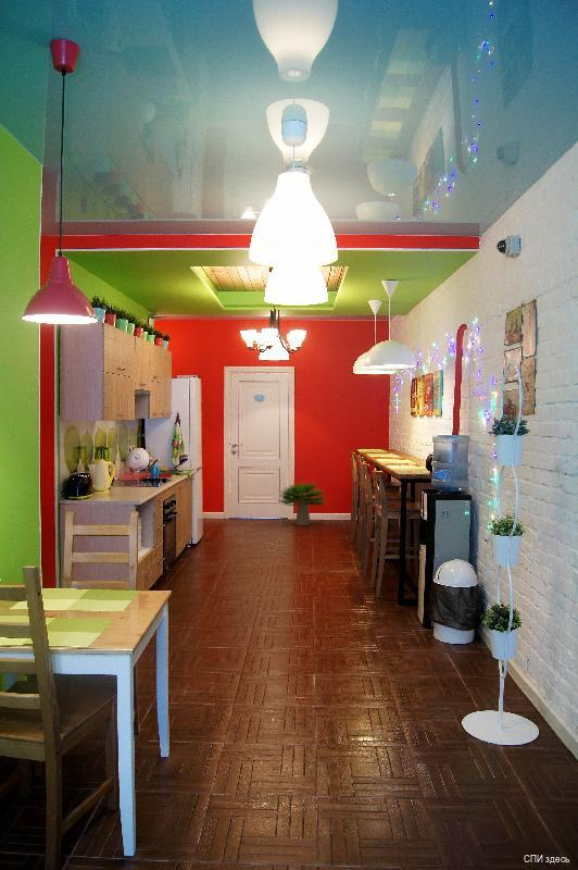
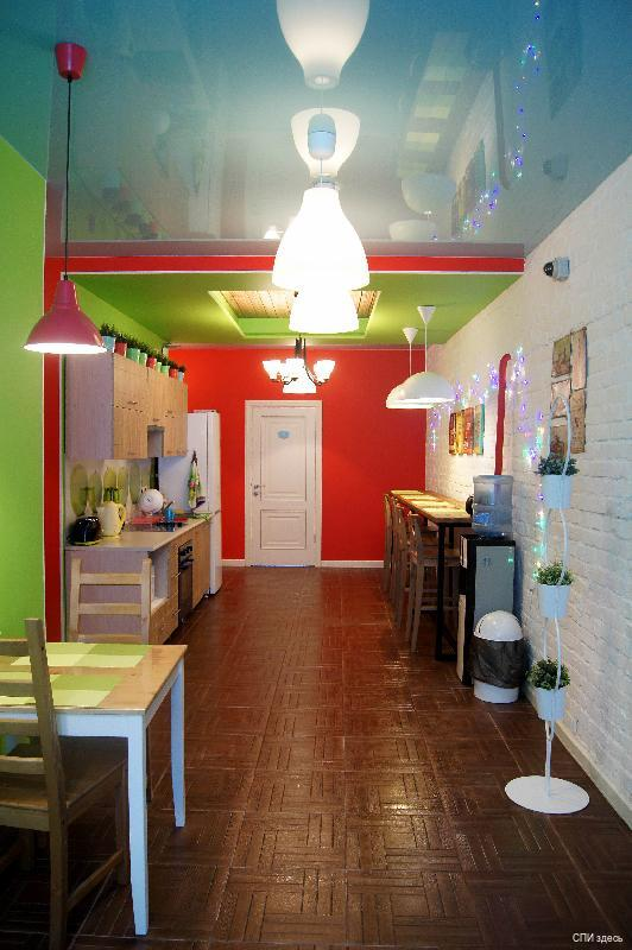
- potted plant (302, 501)
